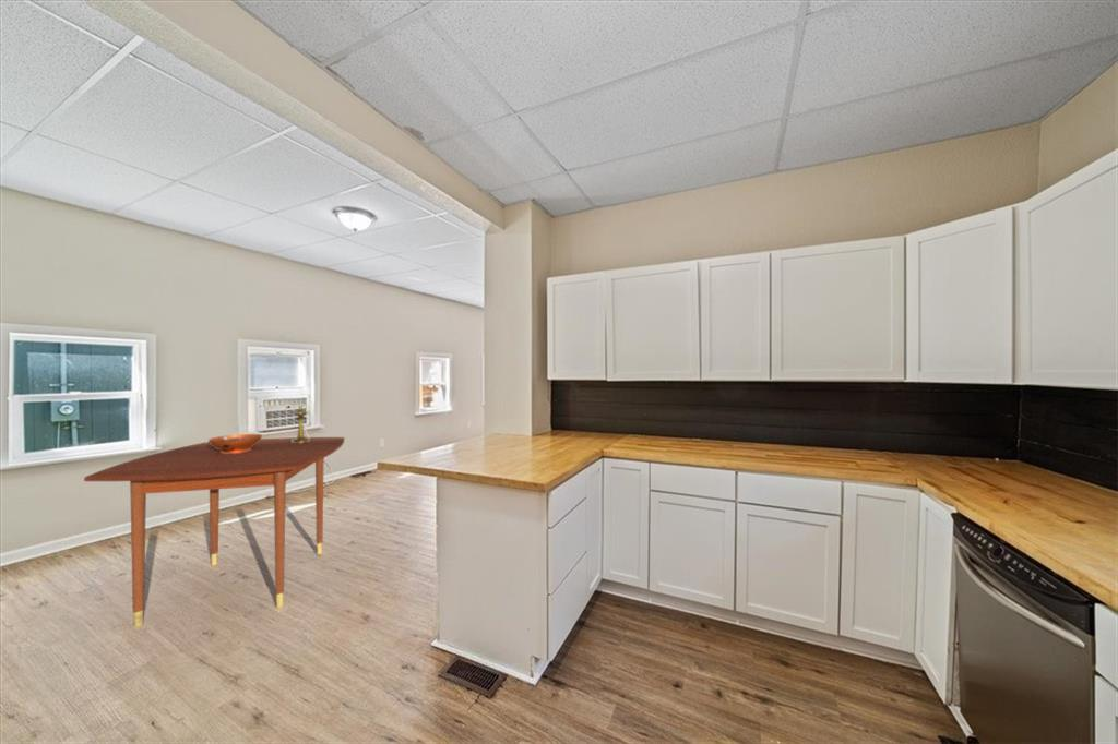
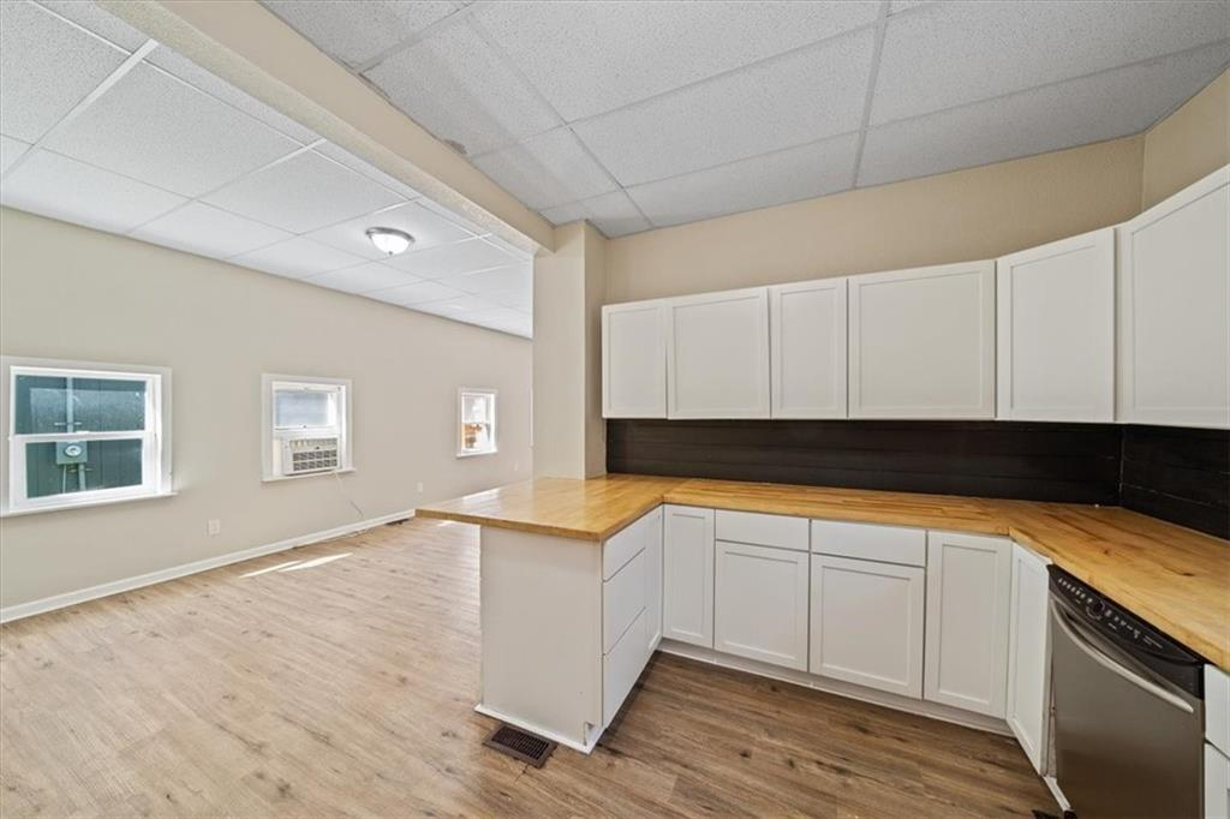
- dining table (217, 517)
- decorative bowl (236, 443)
- candlestick (300, 421)
